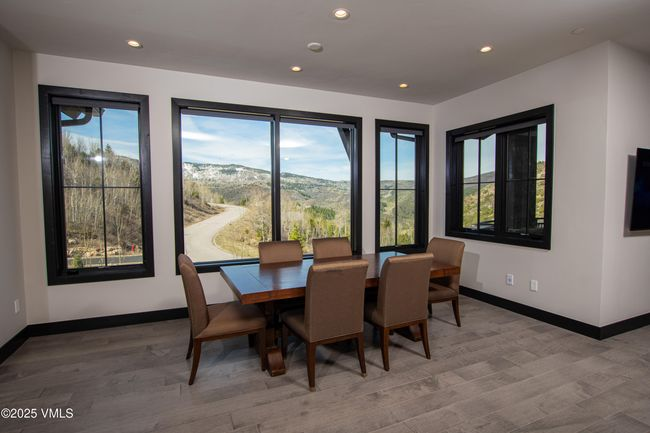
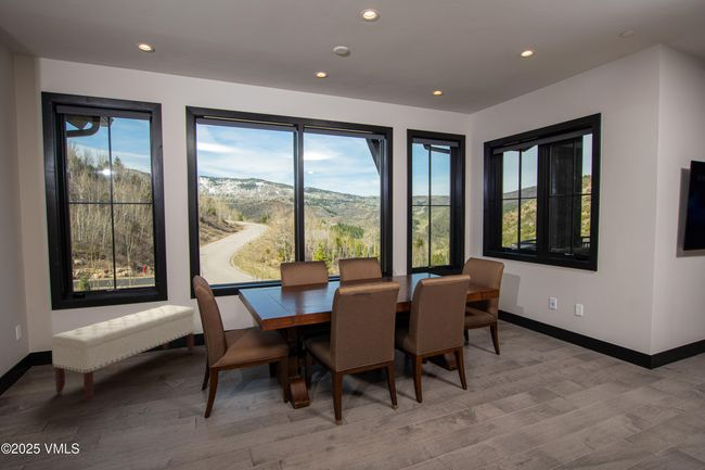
+ bench (132, 344)
